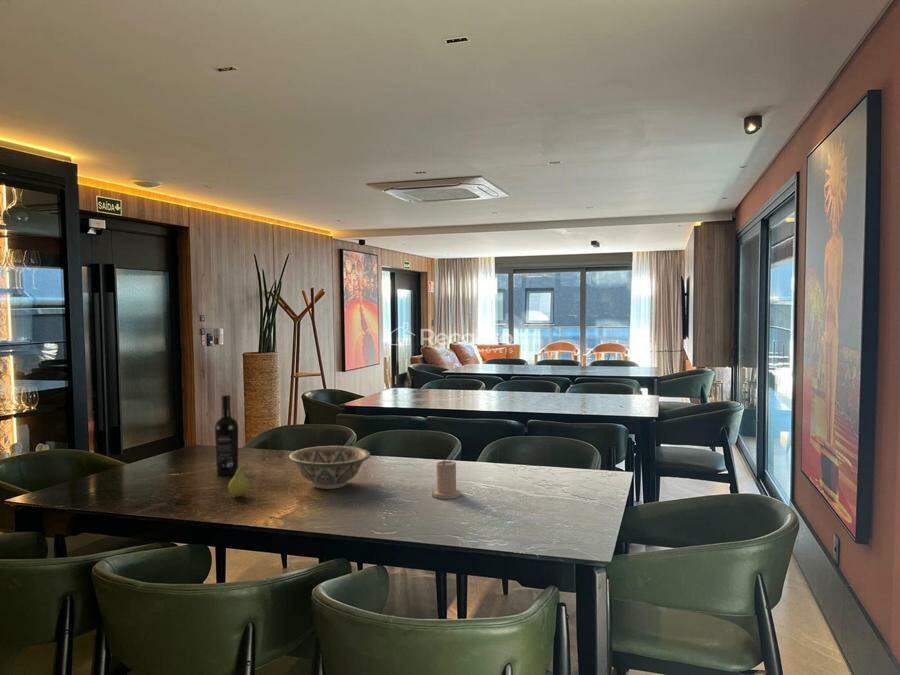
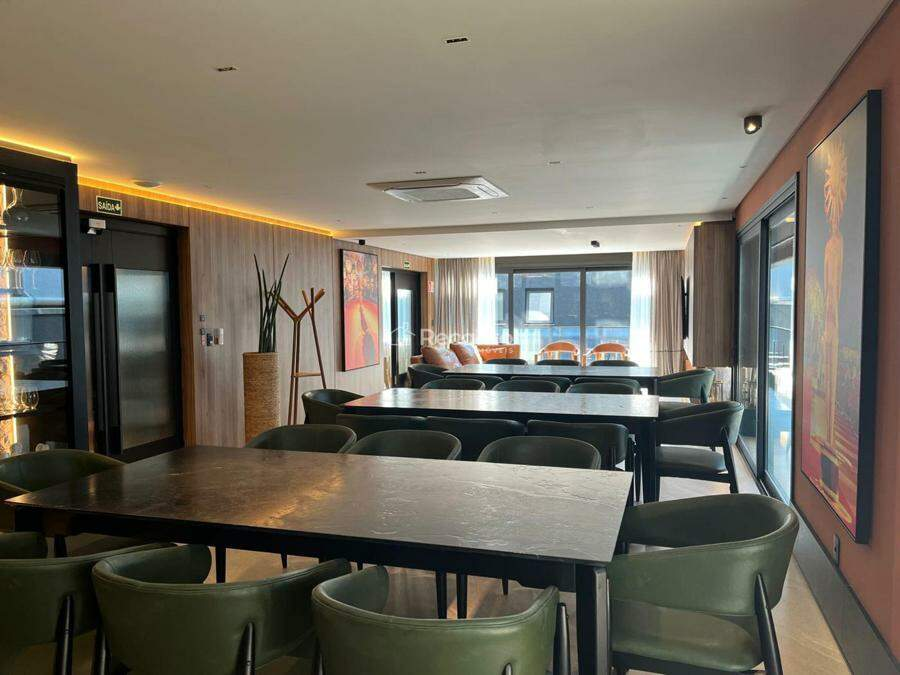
- decorative bowl (330, 468)
- candle (446, 476)
- fruit (240, 478)
- wine bottle (226, 434)
